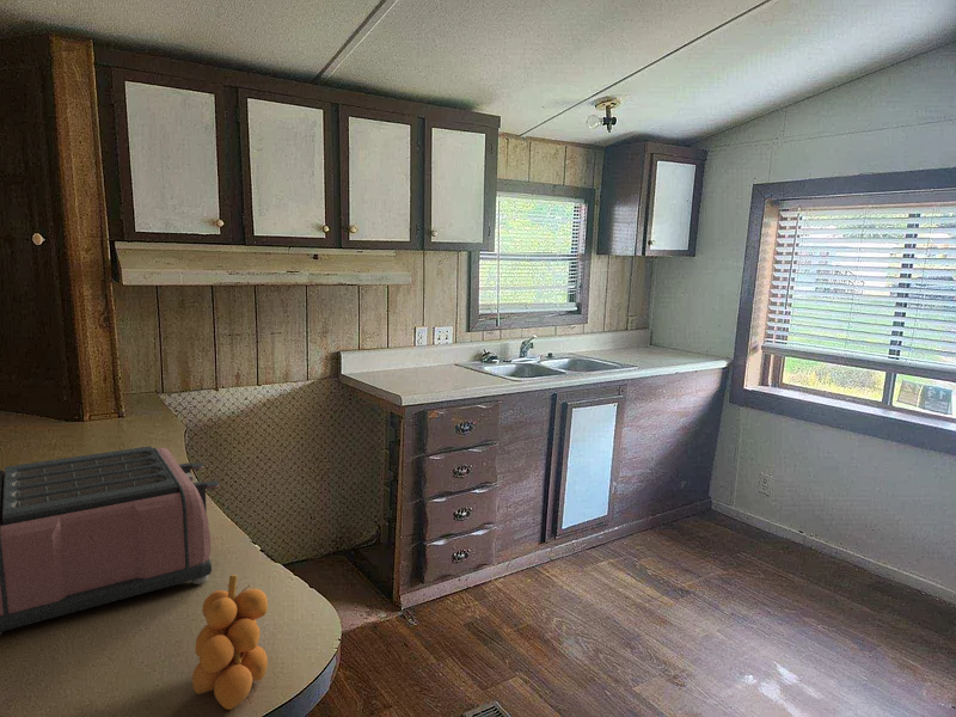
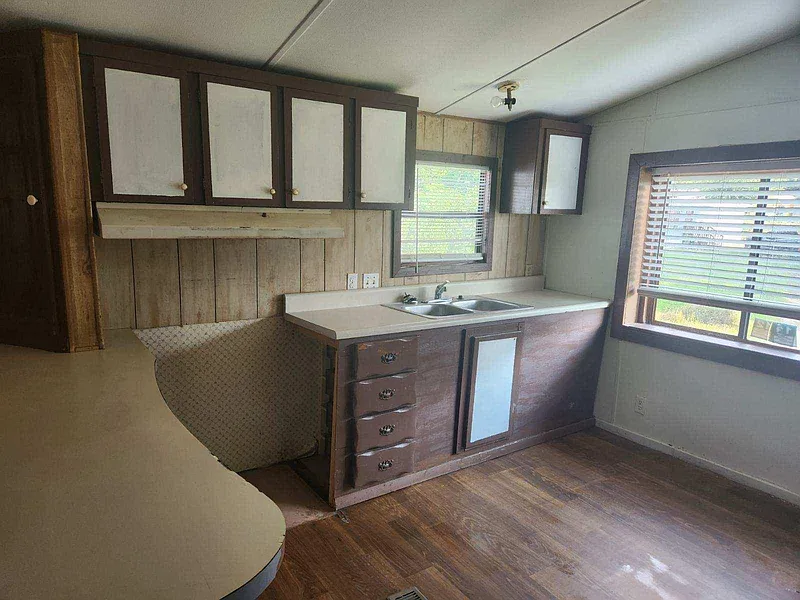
- fruit (231, 633)
- toaster (103, 521)
